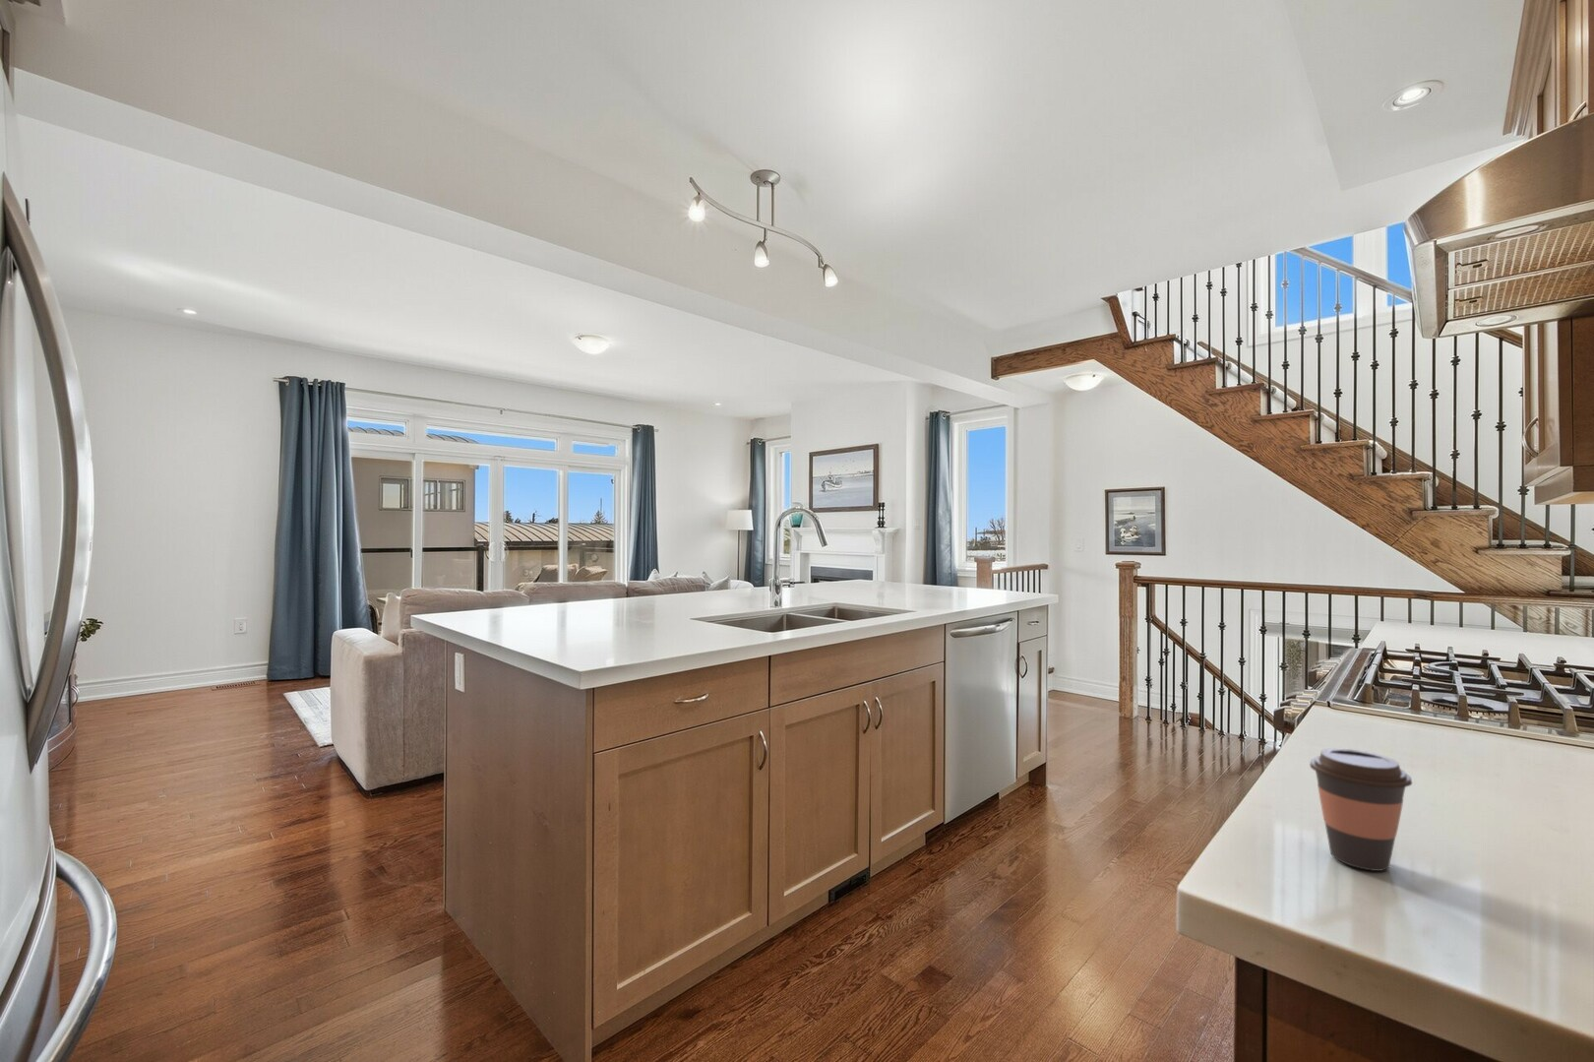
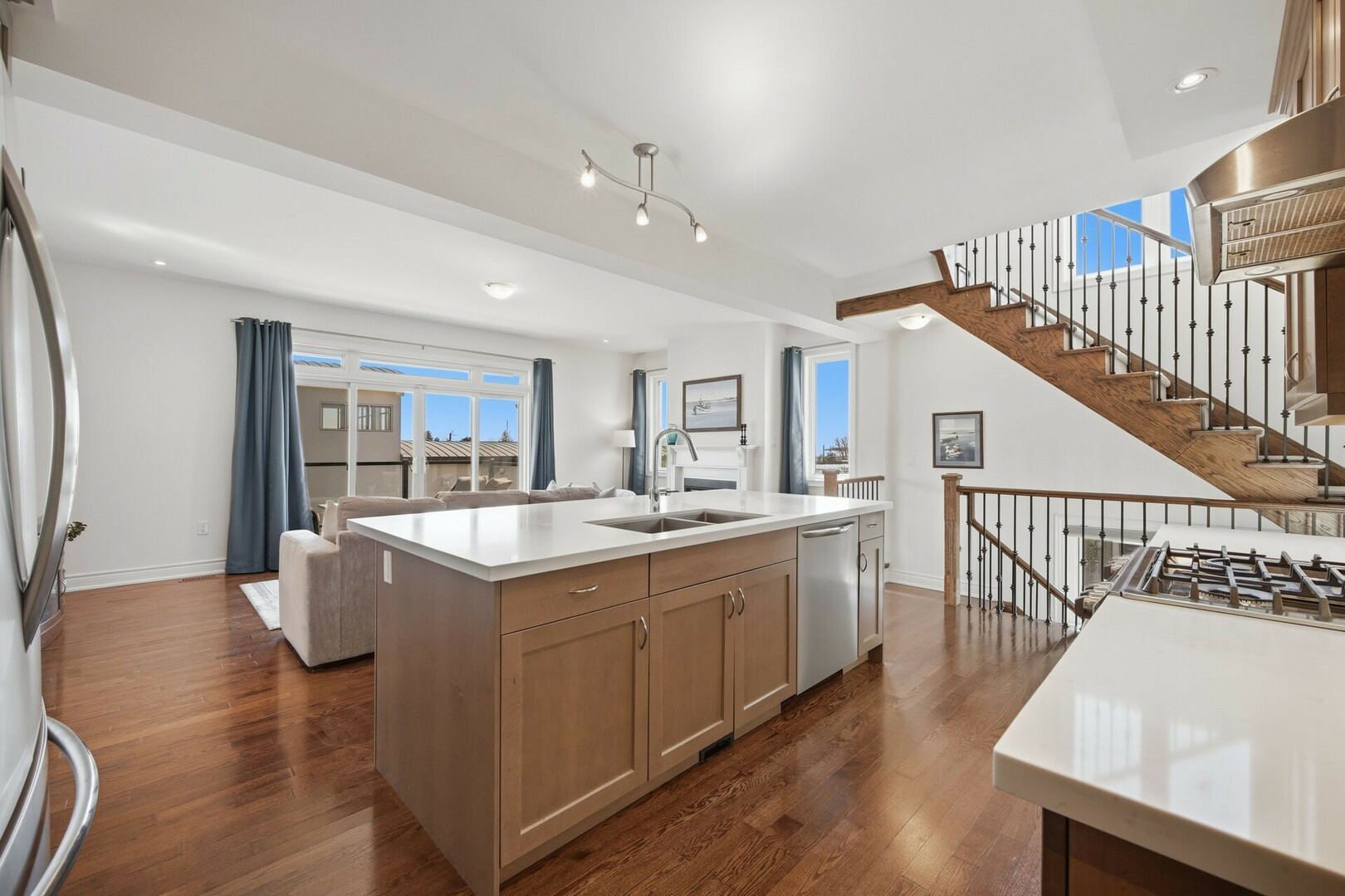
- coffee cup (1359, 808)
